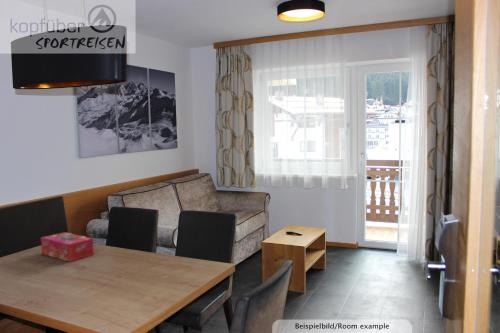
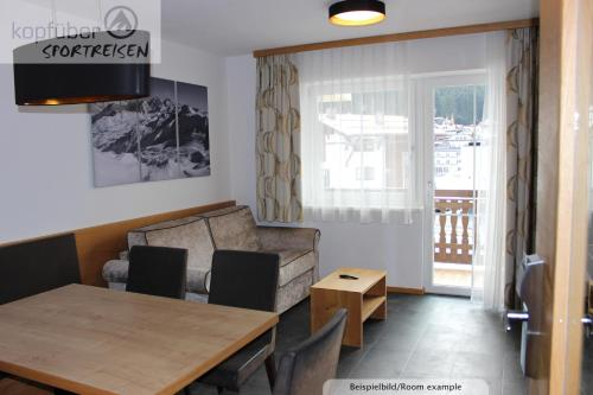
- tissue box (67, 246)
